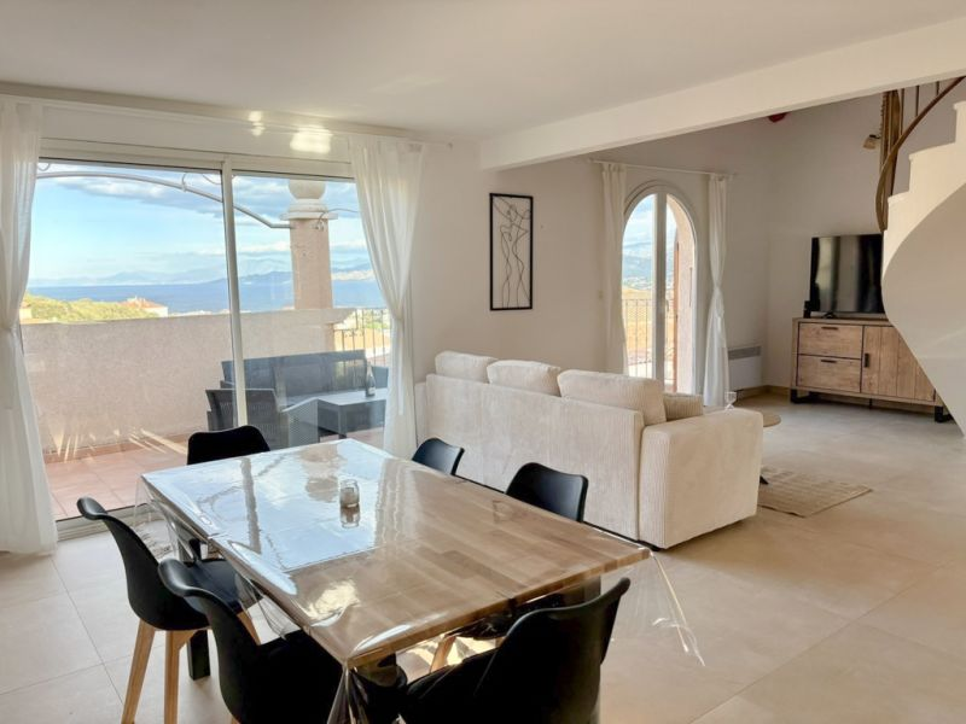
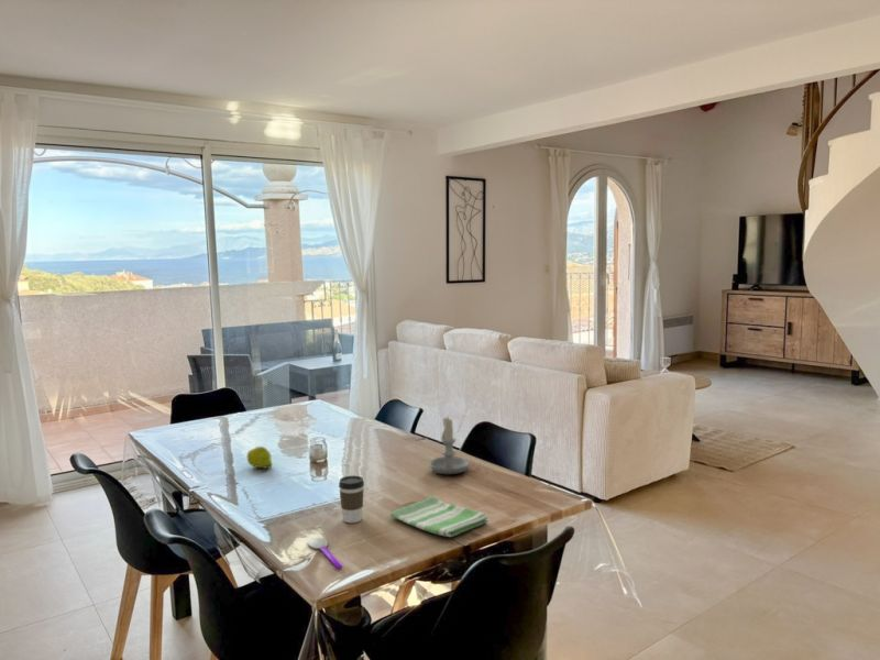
+ spoon (326, 551)
+ candle (449, 443)
+ fruit (261, 458)
+ coffee cup (351, 499)
+ dish towel (439, 515)
